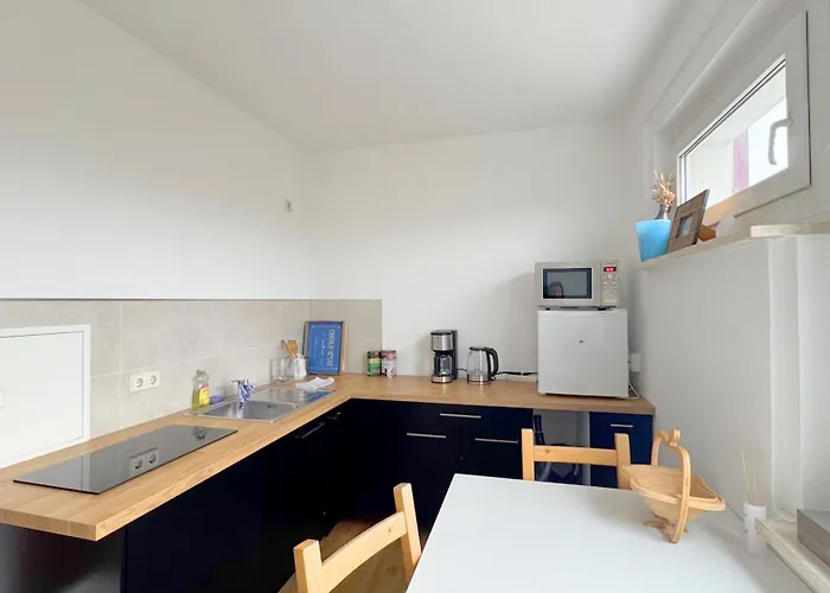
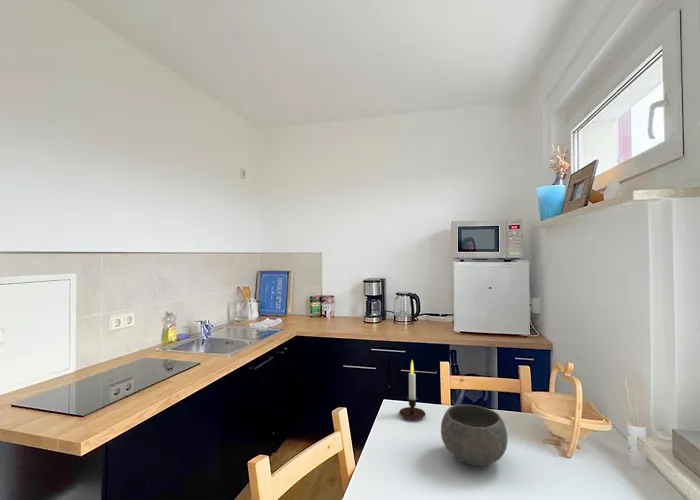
+ bowl (473, 436)
+ candle (412, 386)
